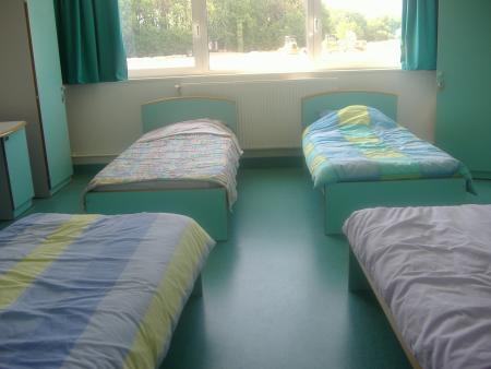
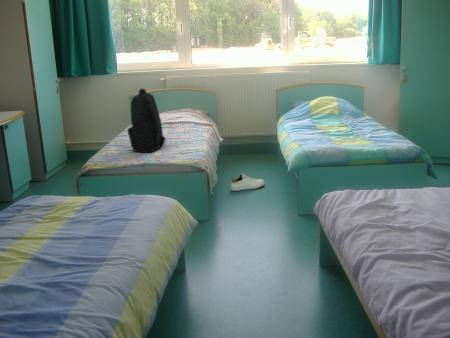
+ backpack (145, 119)
+ shoe (248, 180)
